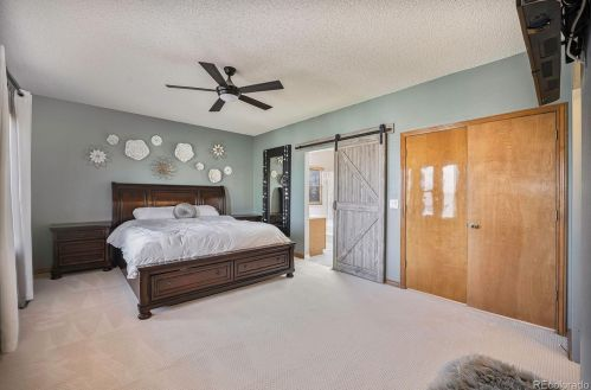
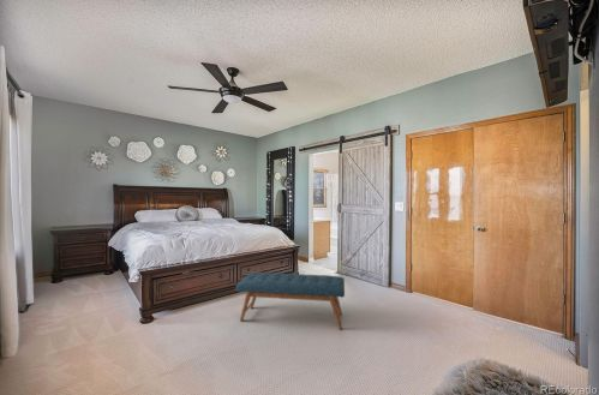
+ bench (292, 297)
